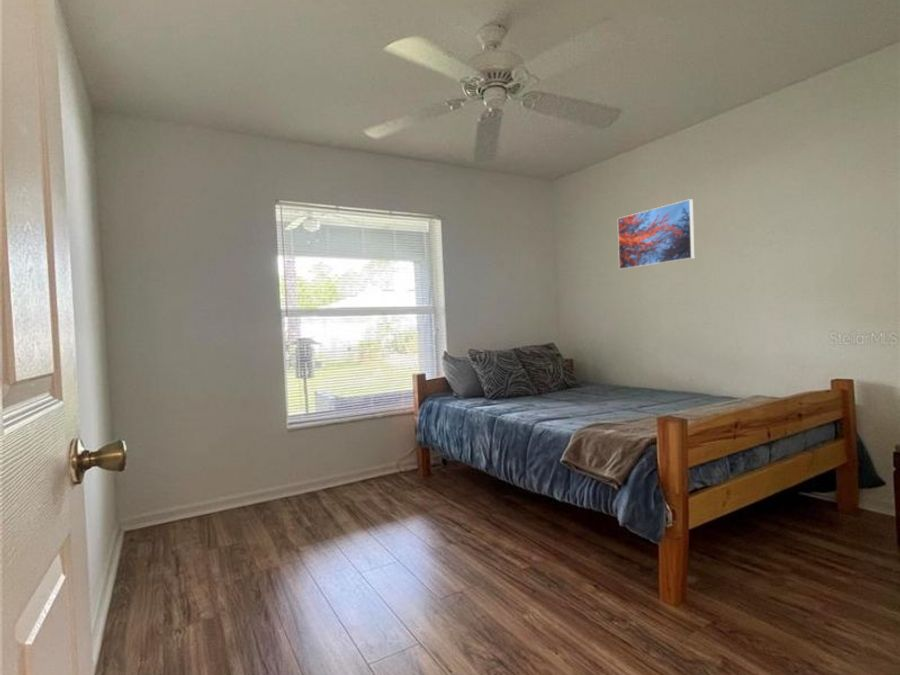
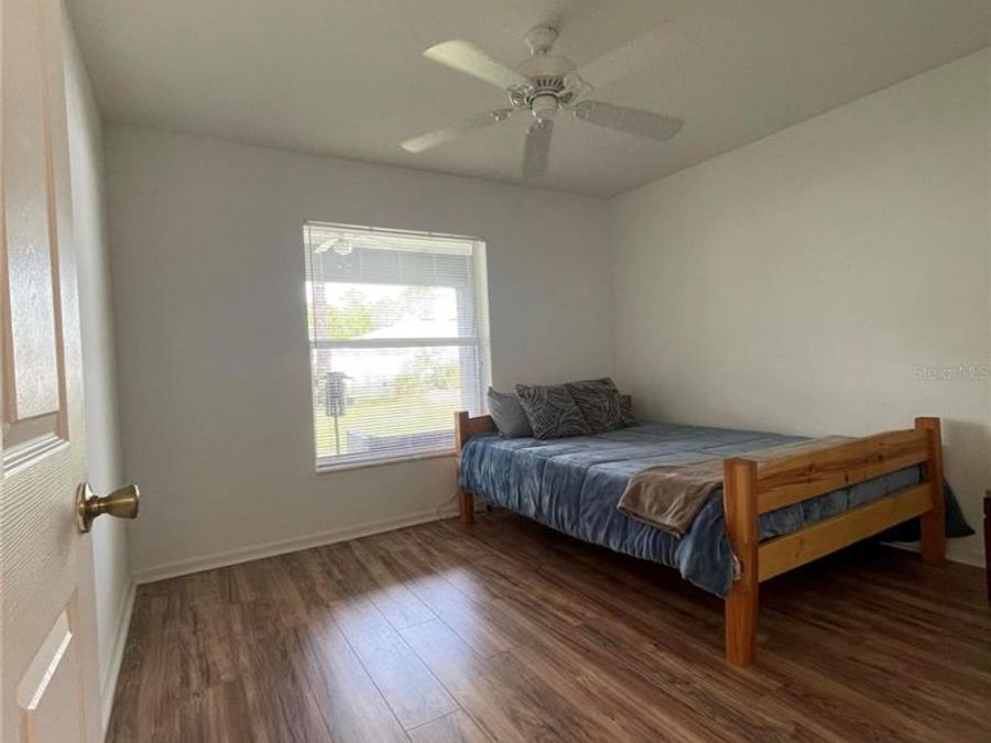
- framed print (653, 237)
